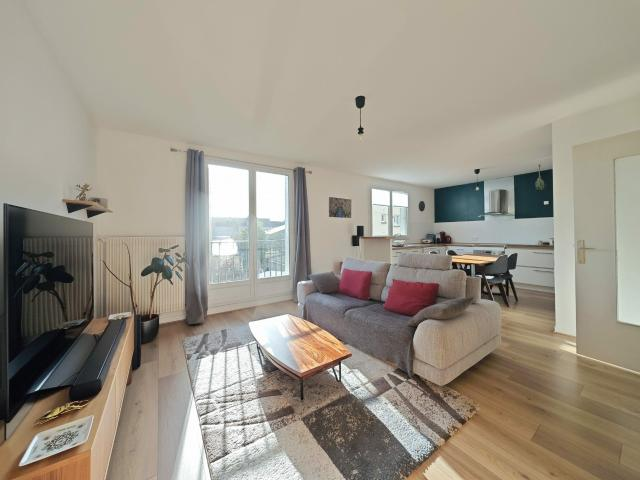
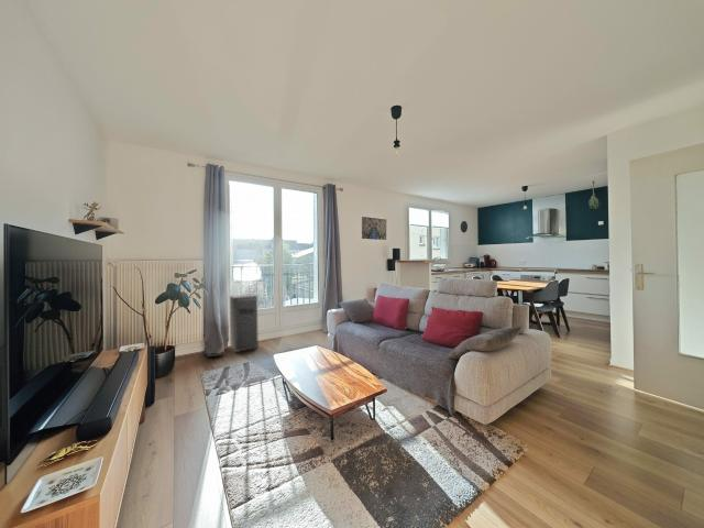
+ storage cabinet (244, 322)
